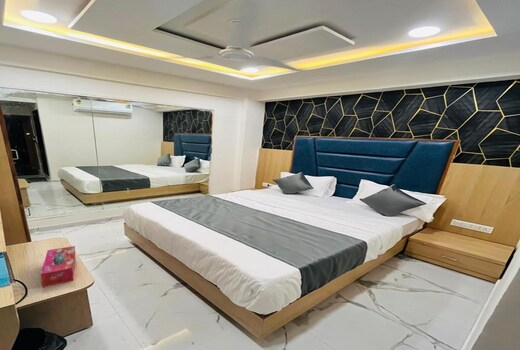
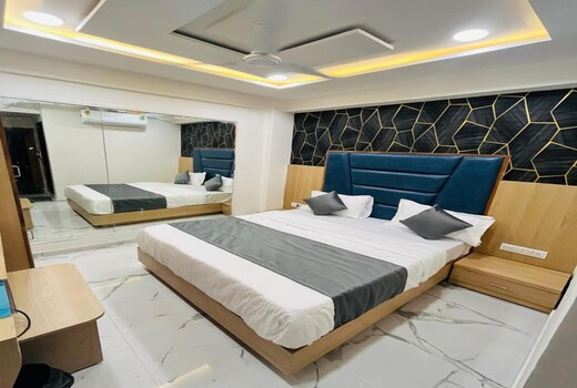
- tissue box (59, 265)
